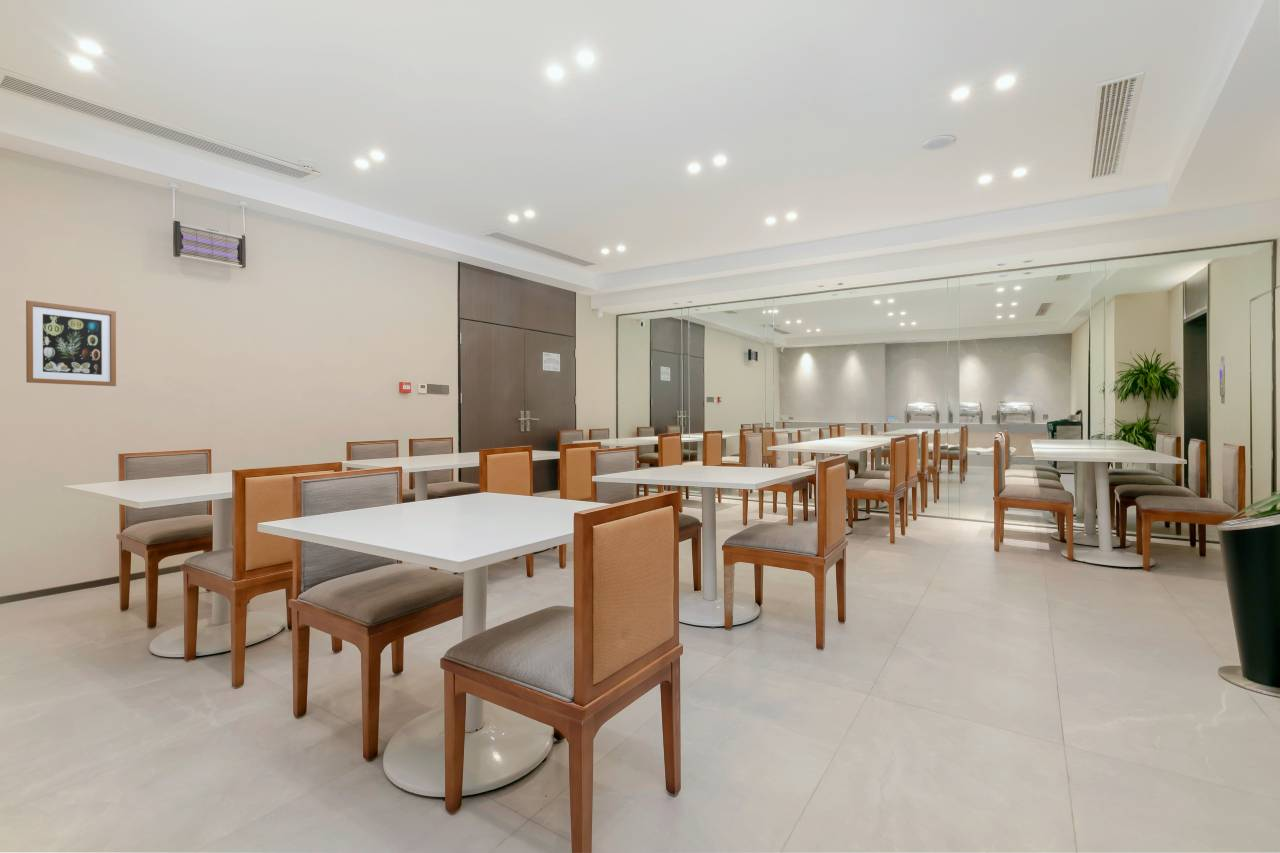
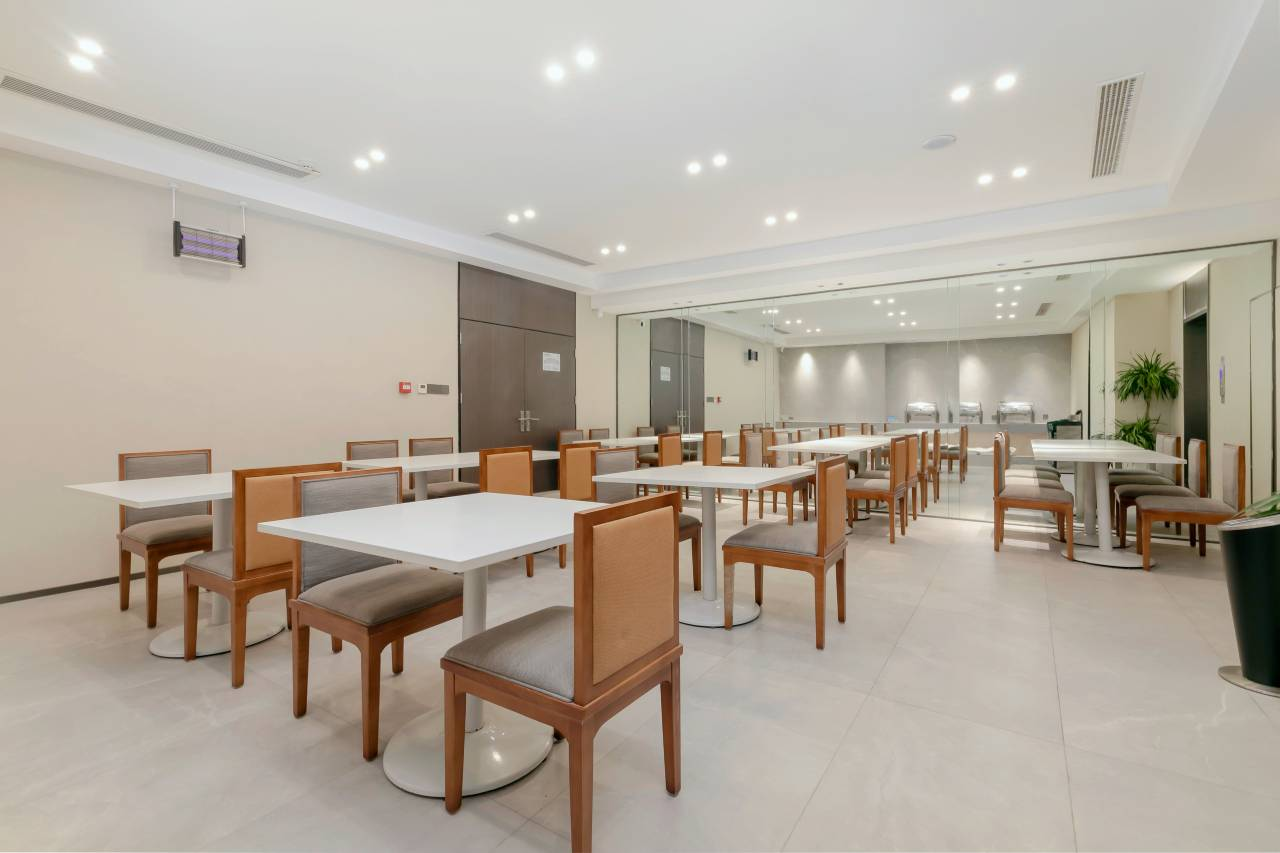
- wall art (73, 345)
